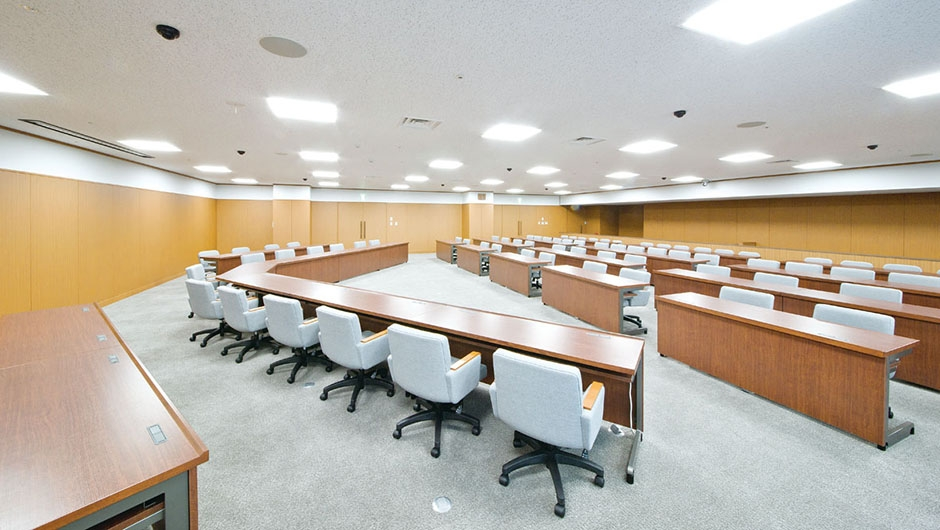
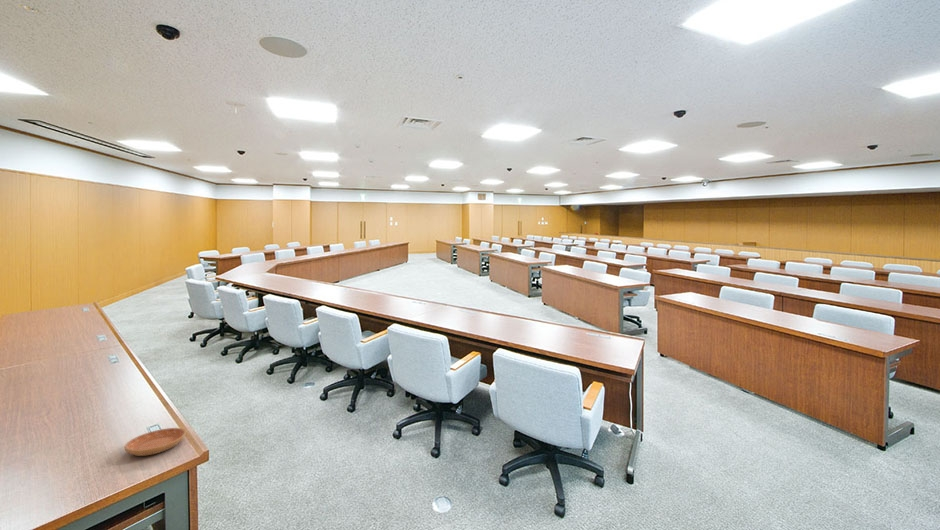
+ saucer (156, 442)
